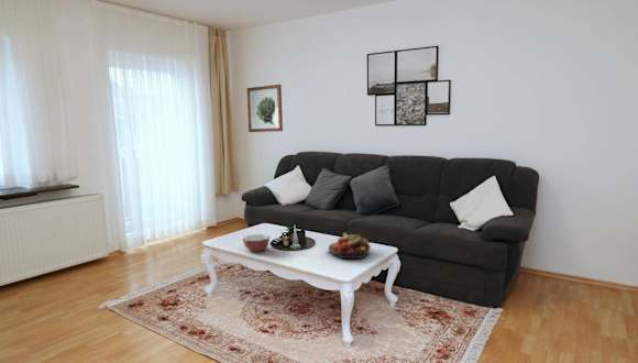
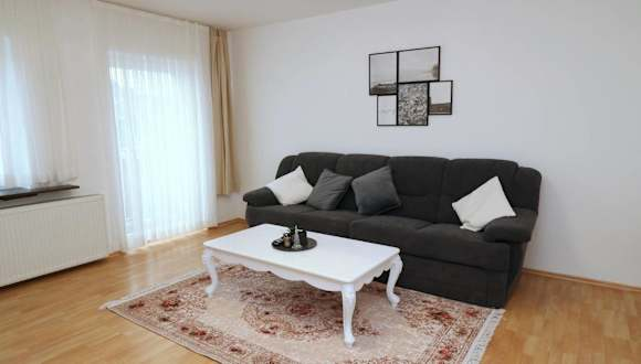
- wall art (264, 109)
- bowl (256, 243)
- fruit bowl (349, 244)
